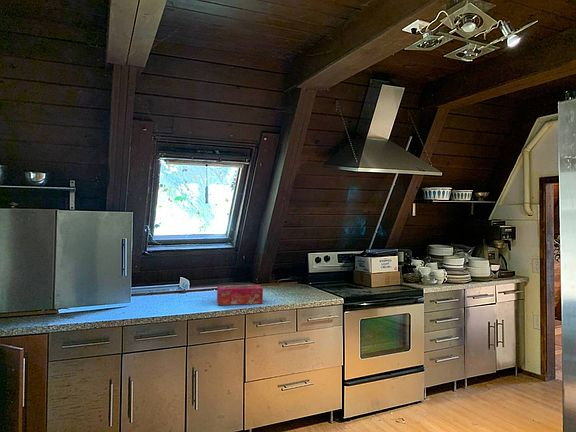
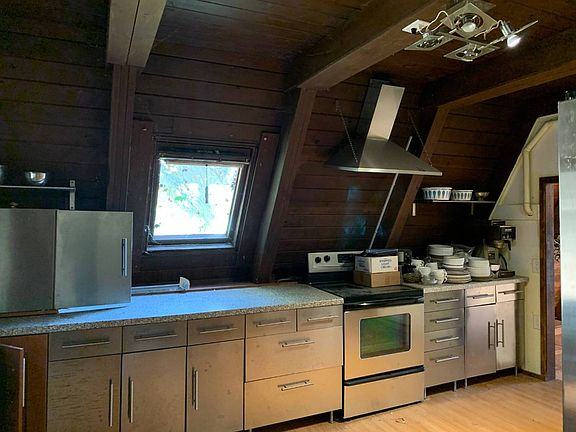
- tissue box (239, 294)
